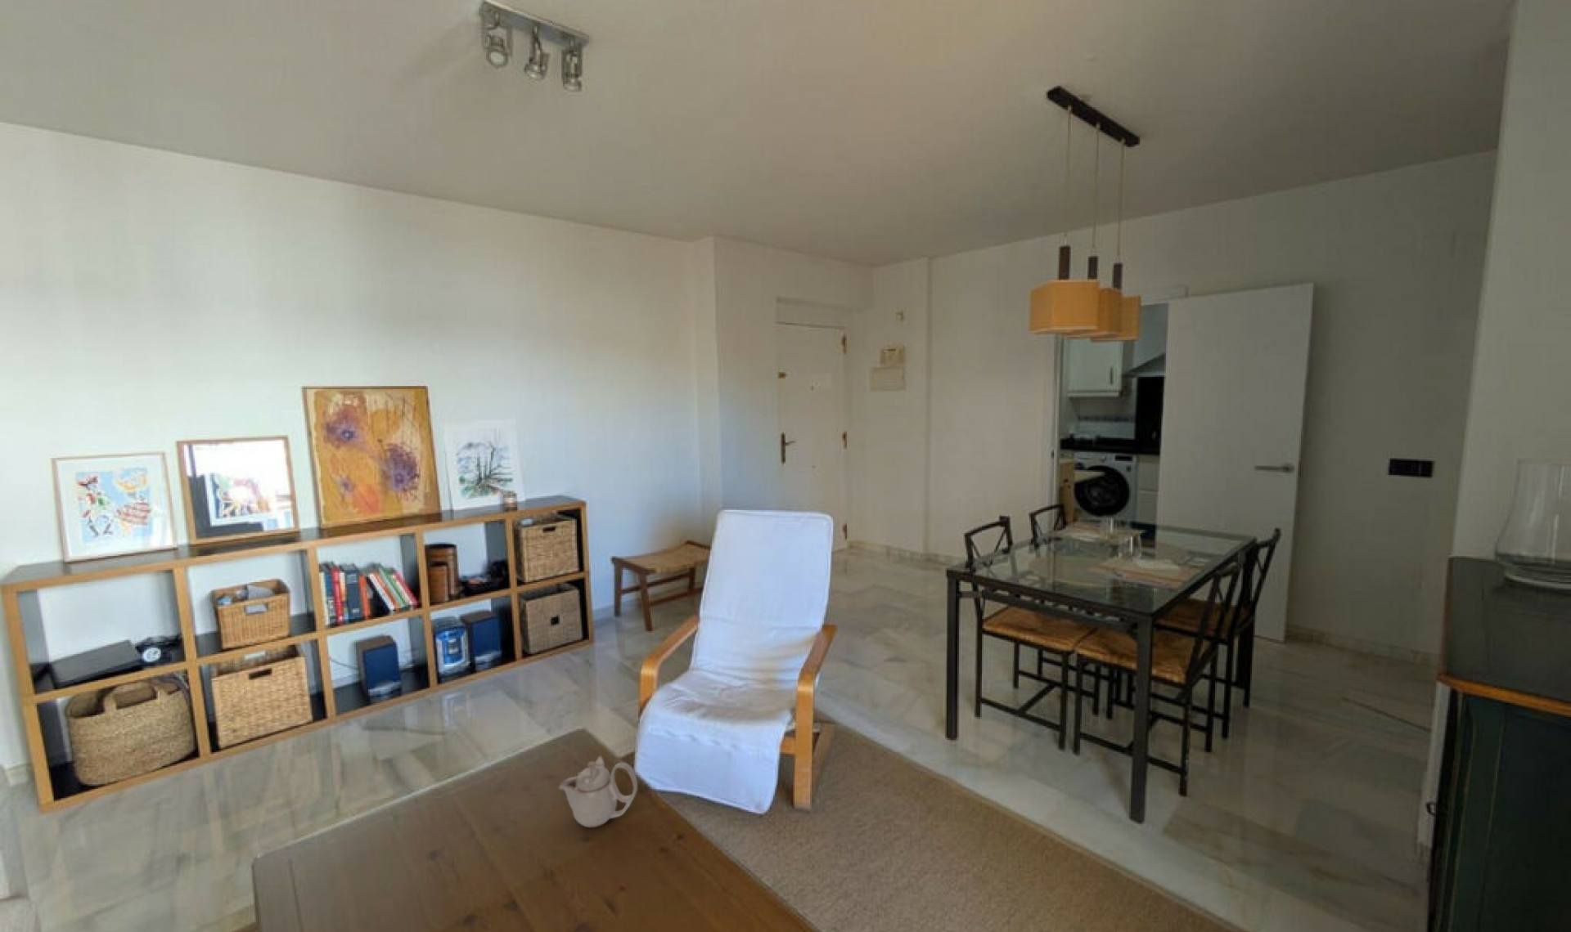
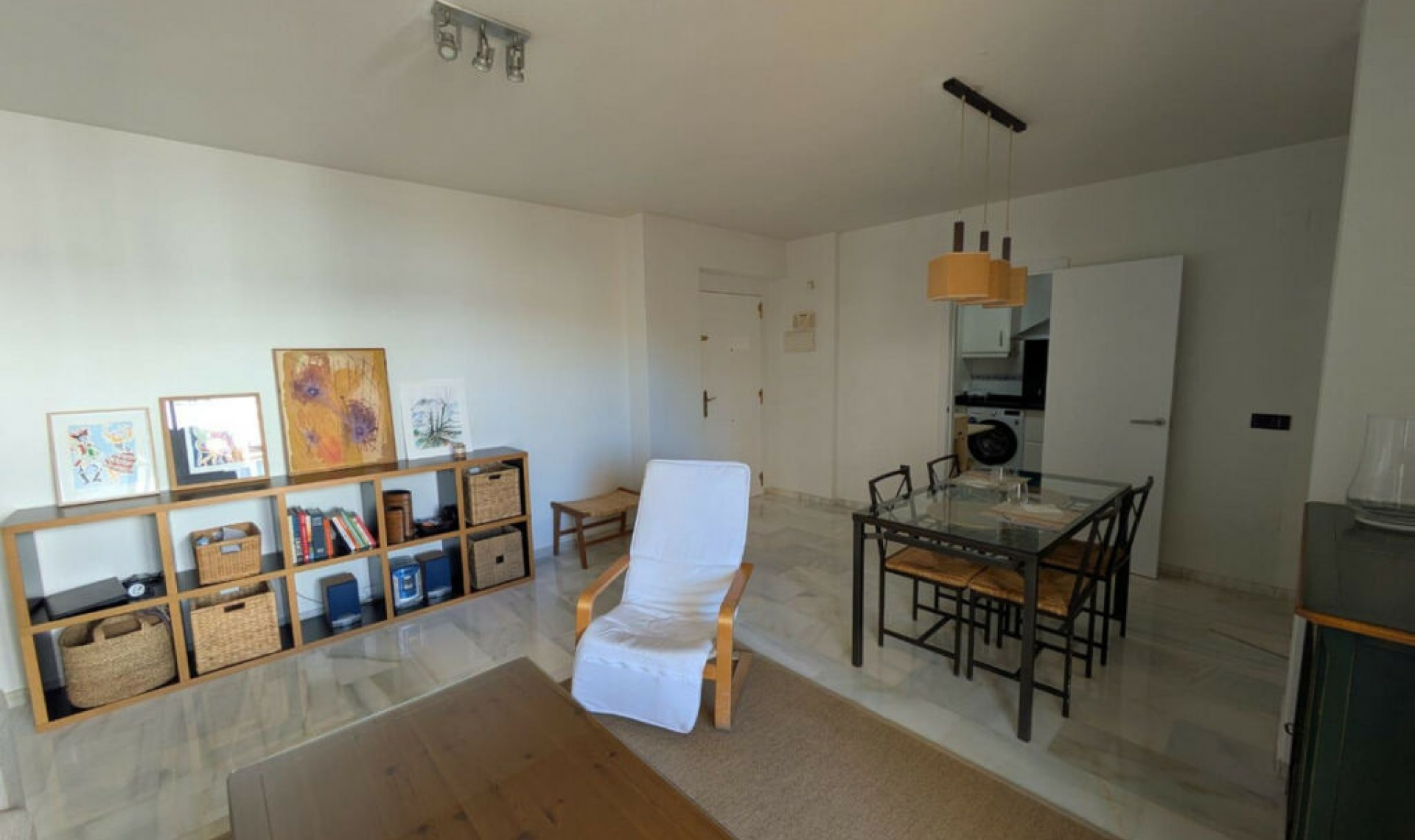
- teapot (597, 790)
